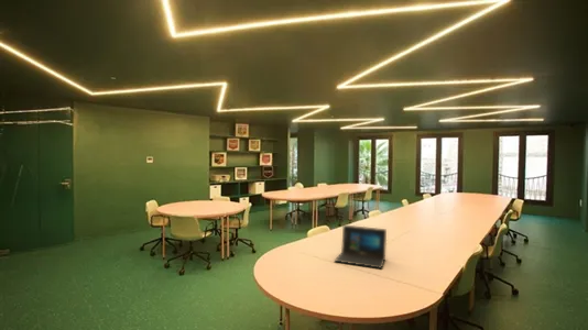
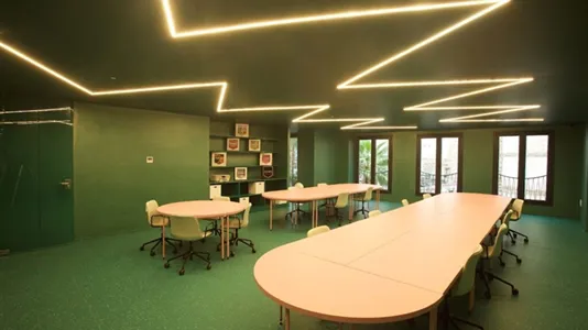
- laptop (360, 244)
